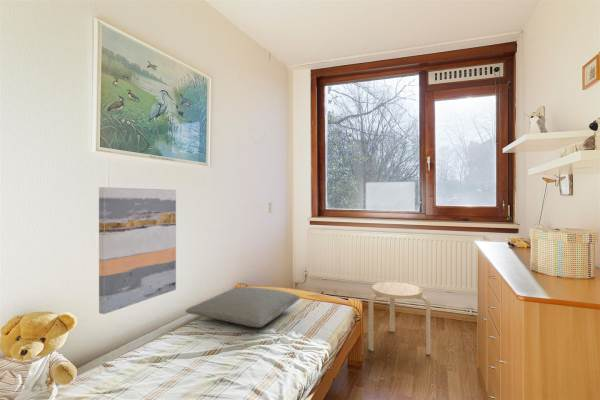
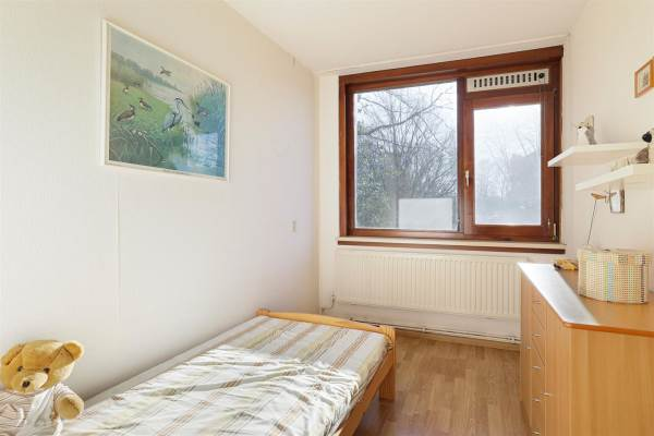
- stool (394, 317)
- pillow (246, 303)
- wall art (141, 244)
